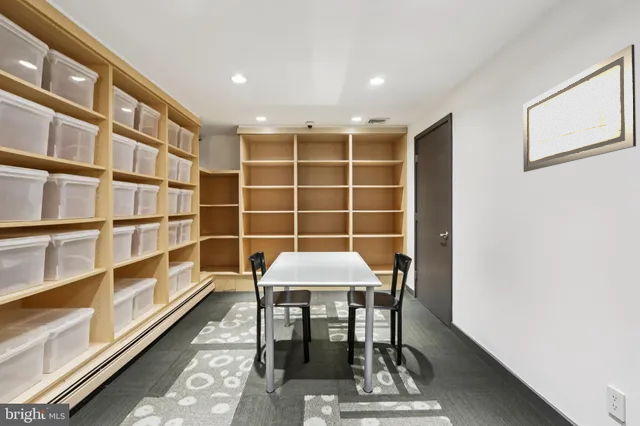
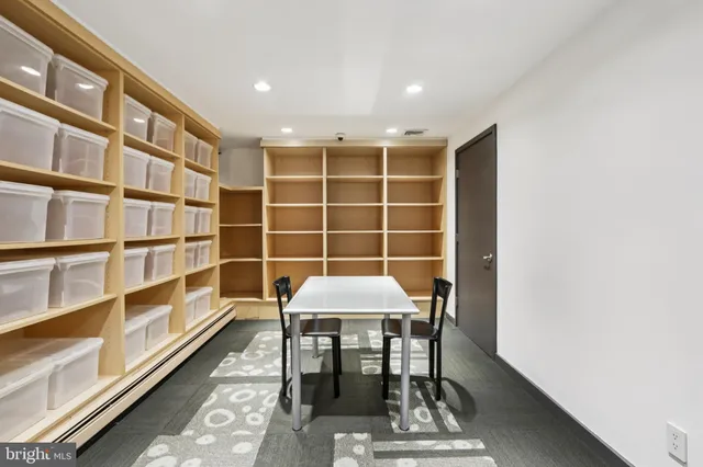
- wall art (567, 121)
